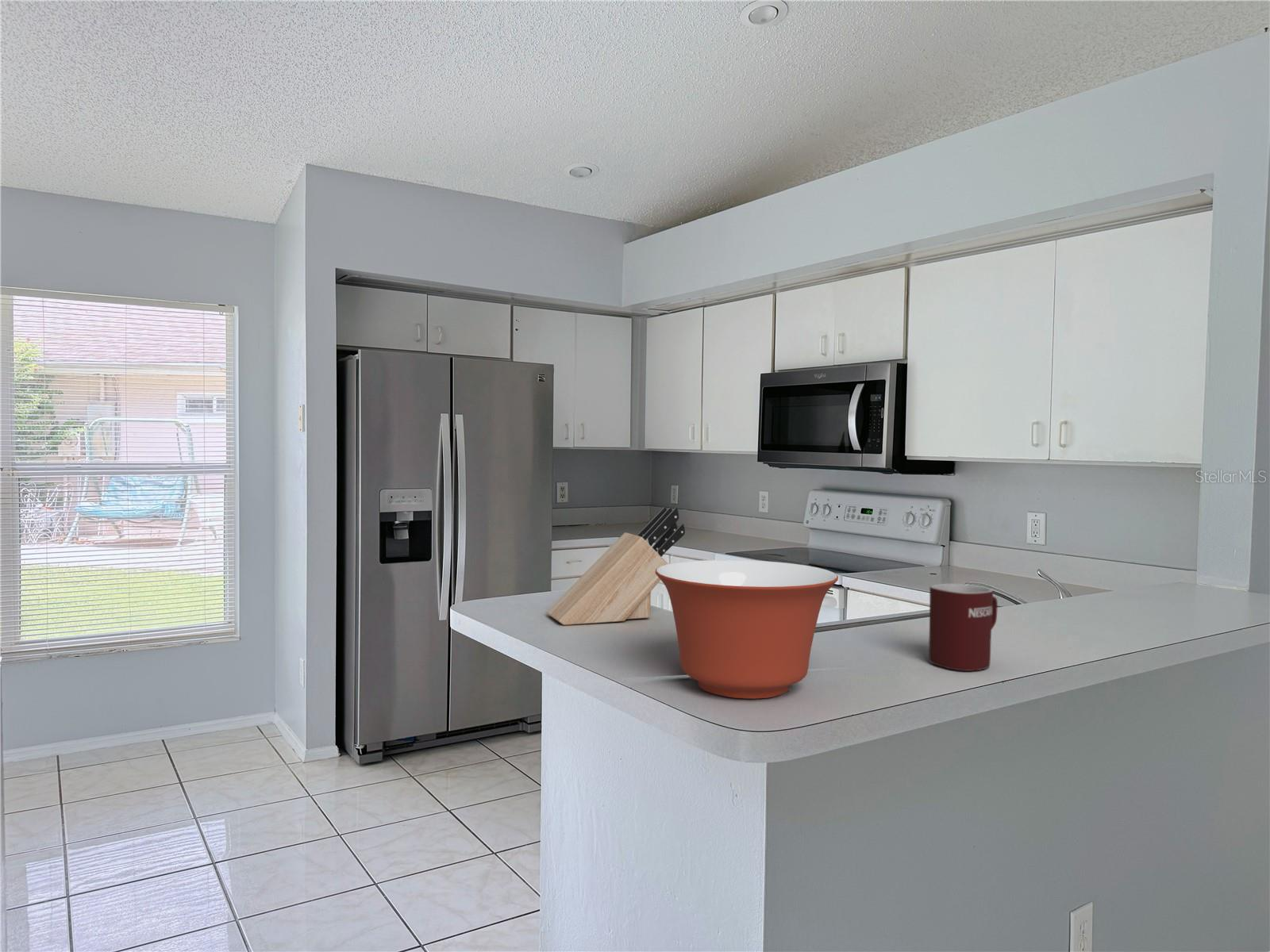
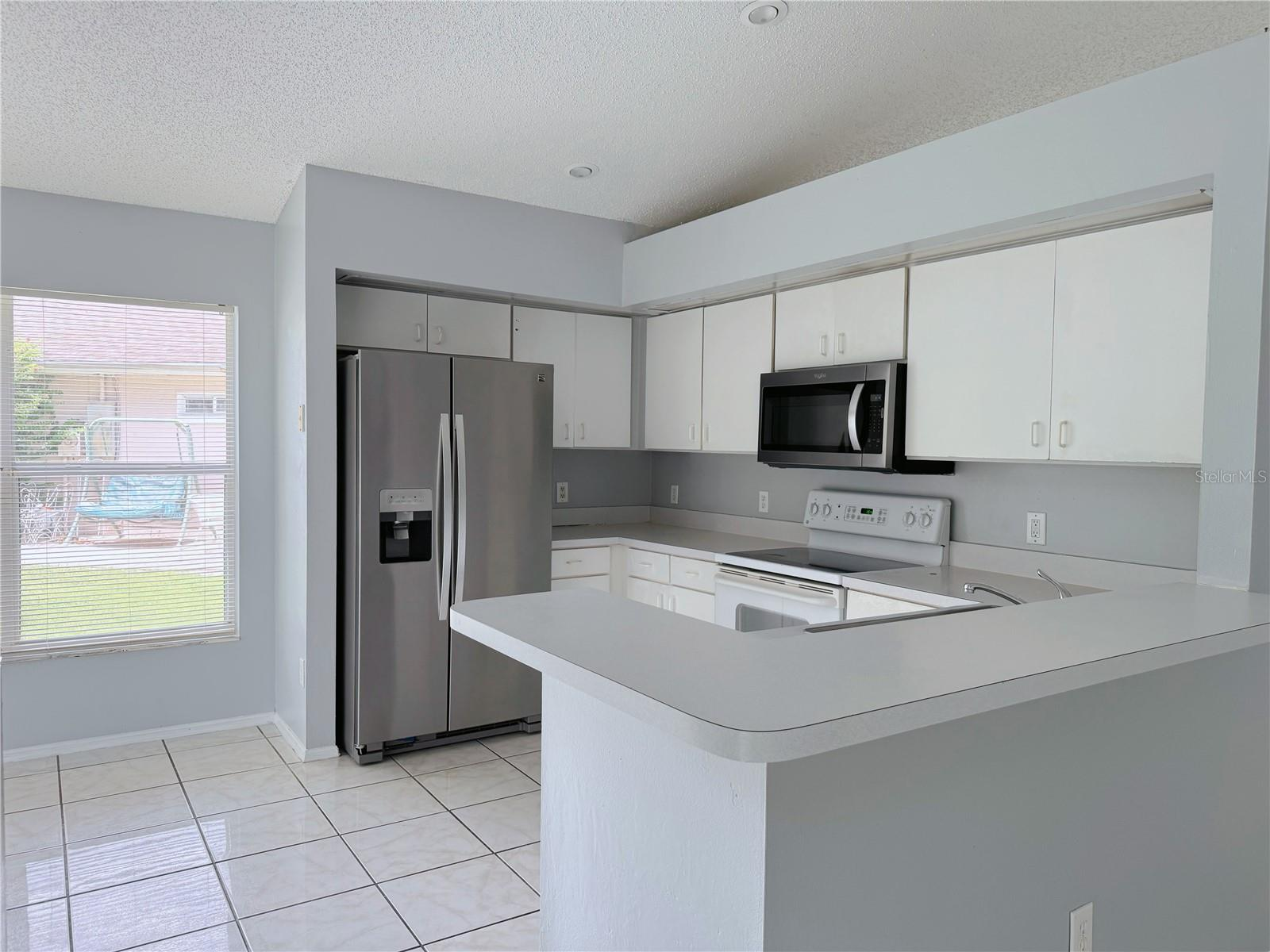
- mixing bowl (744, 628)
- knife block (618, 562)
- mug (968, 624)
